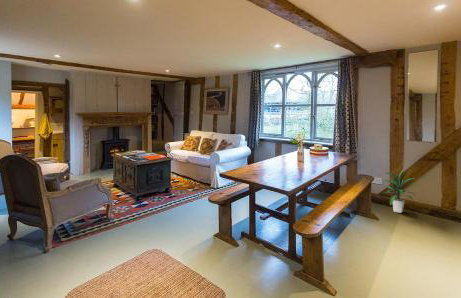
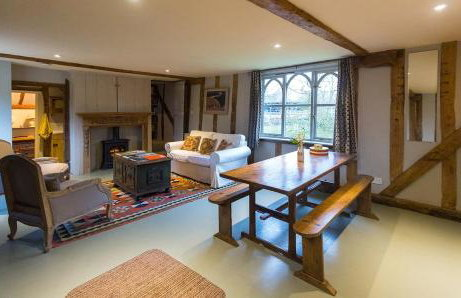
- indoor plant (398, 190)
